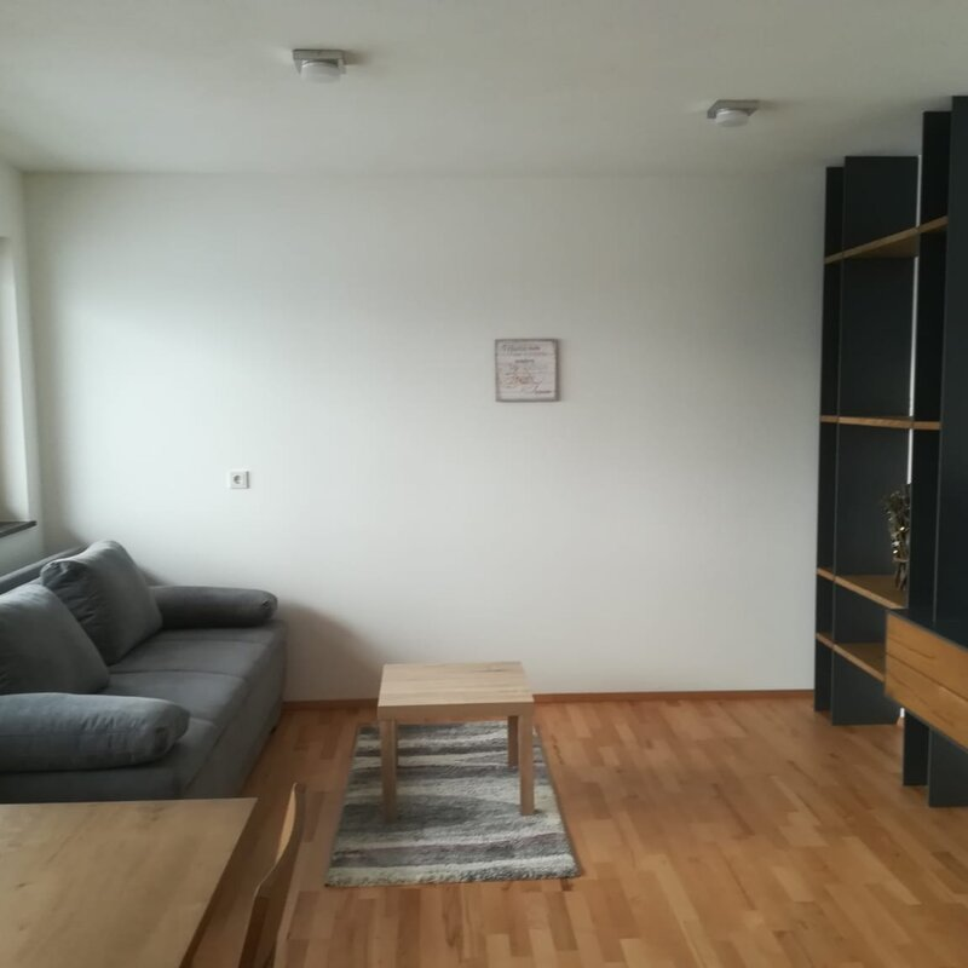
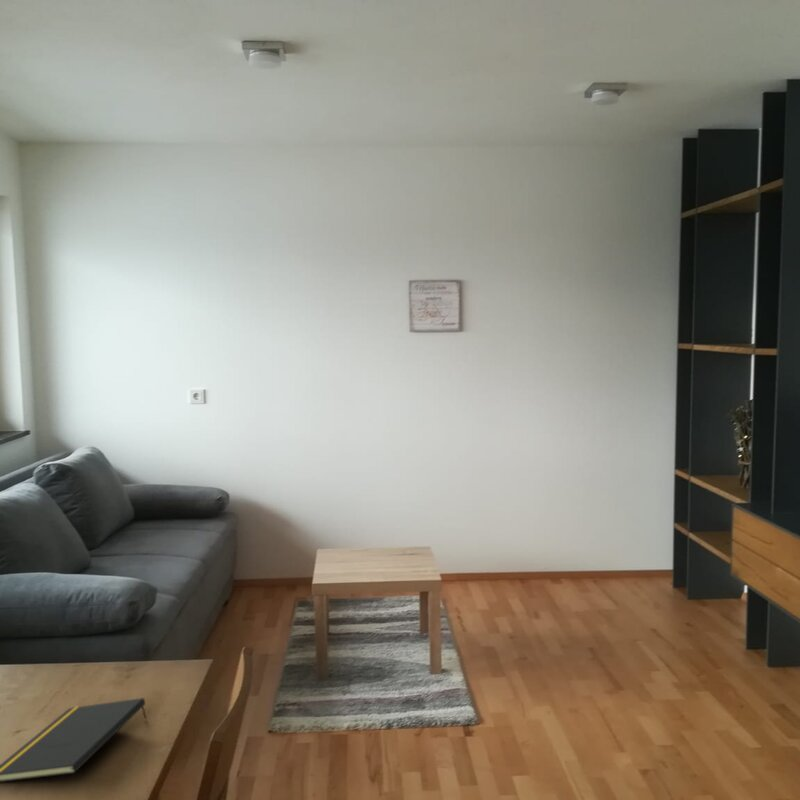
+ notepad (71, 737)
